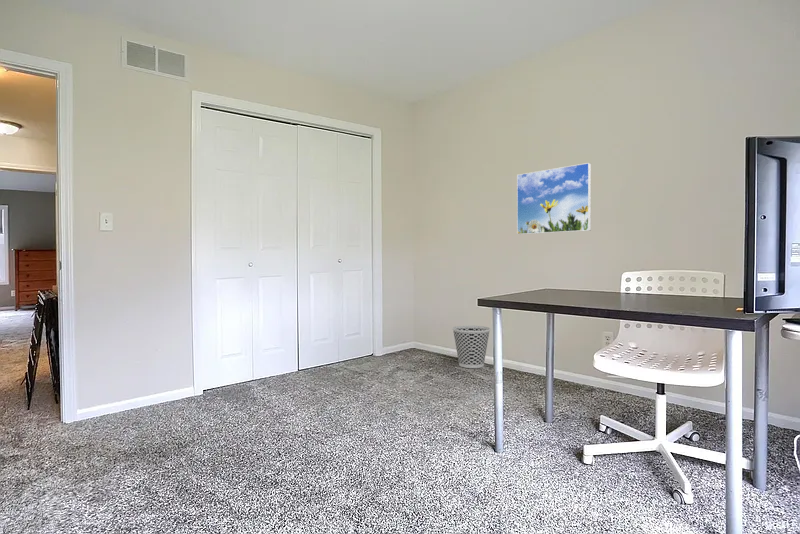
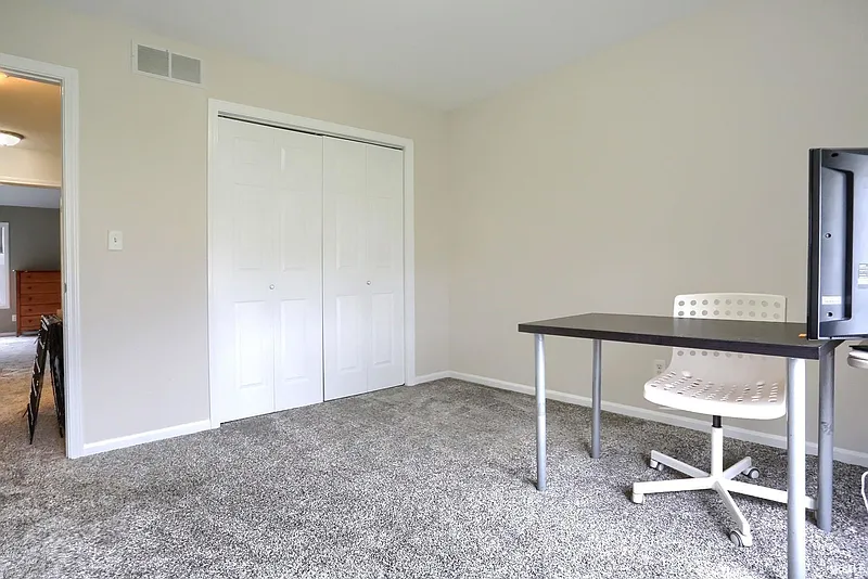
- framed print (551, 201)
- wastebasket (471, 346)
